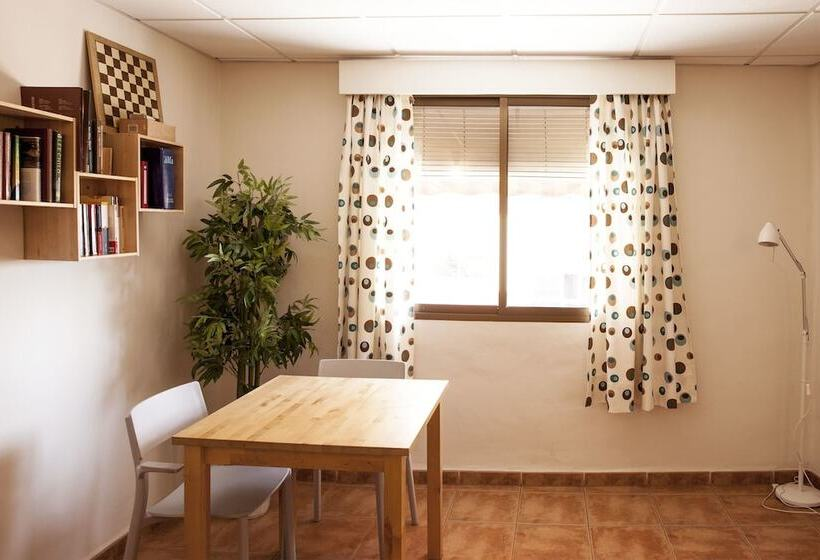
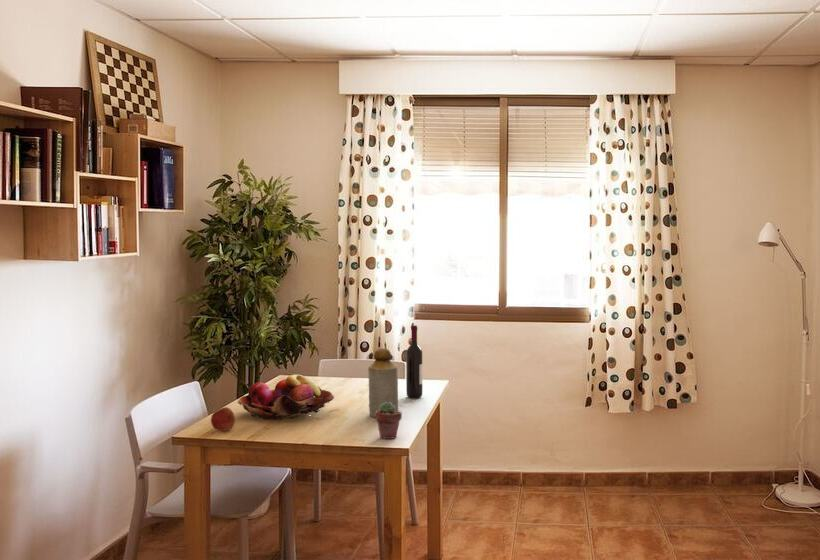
+ apple (223, 418)
+ wine bottle (414, 361)
+ potted succulent (388, 419)
+ bottle (383, 382)
+ fruit basket (288, 395)
